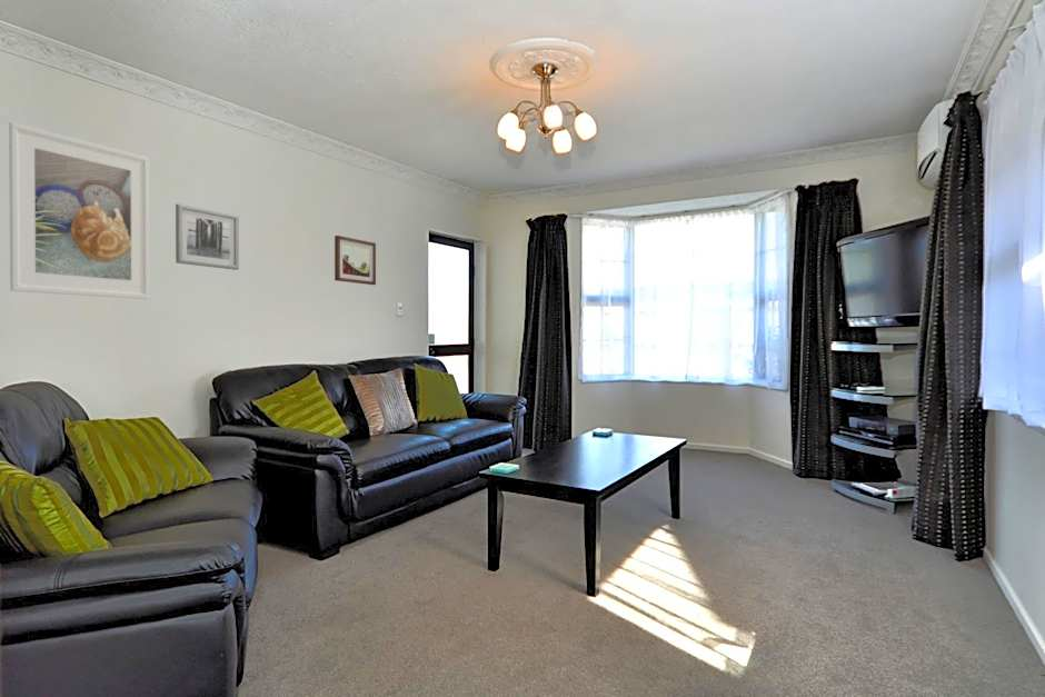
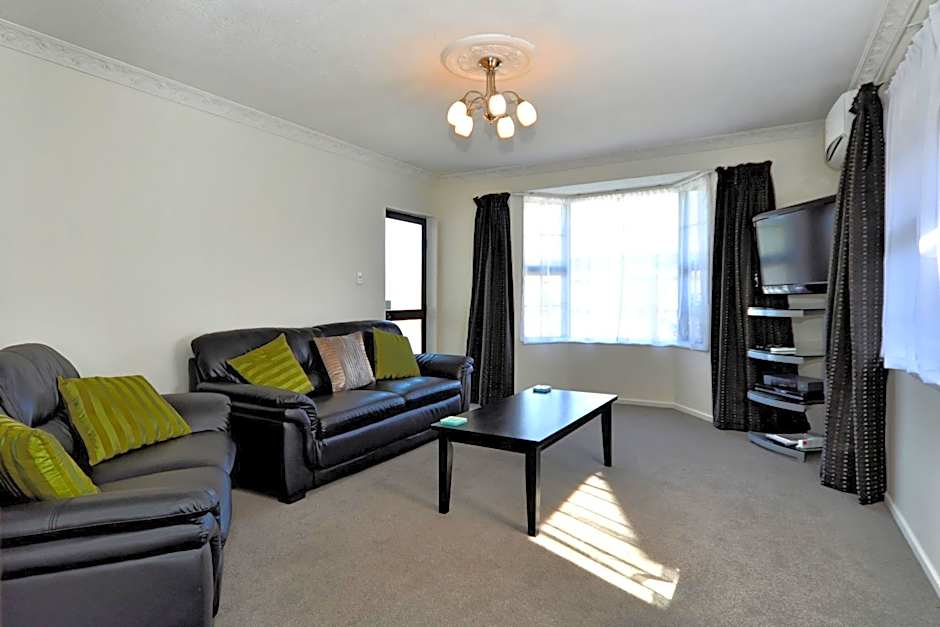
- wall art (208, 238)
- wall art (356, 260)
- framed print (84, 218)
